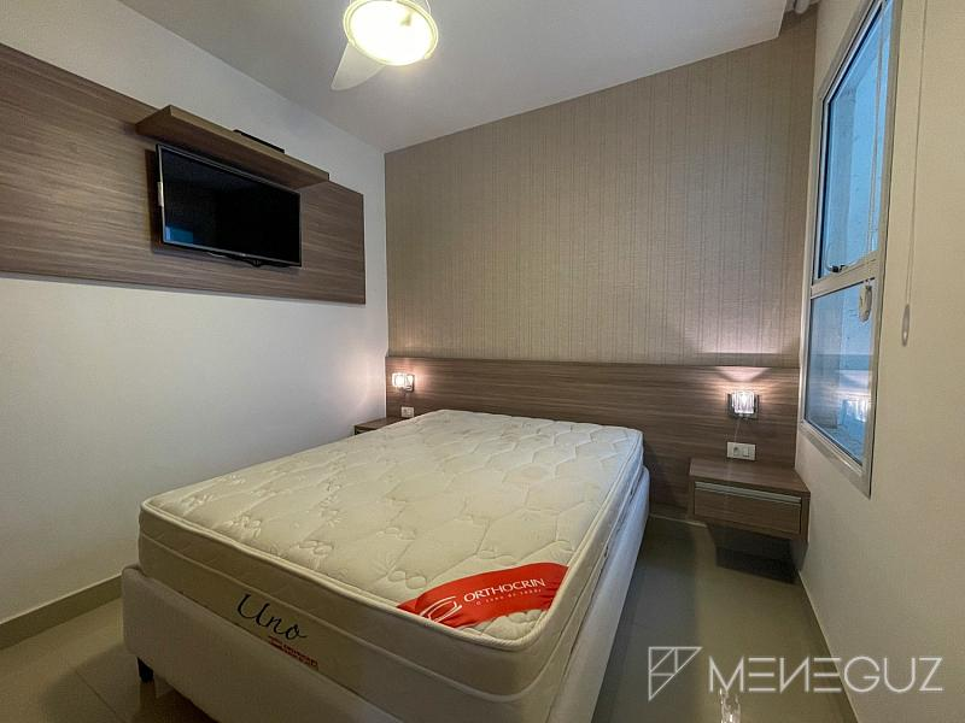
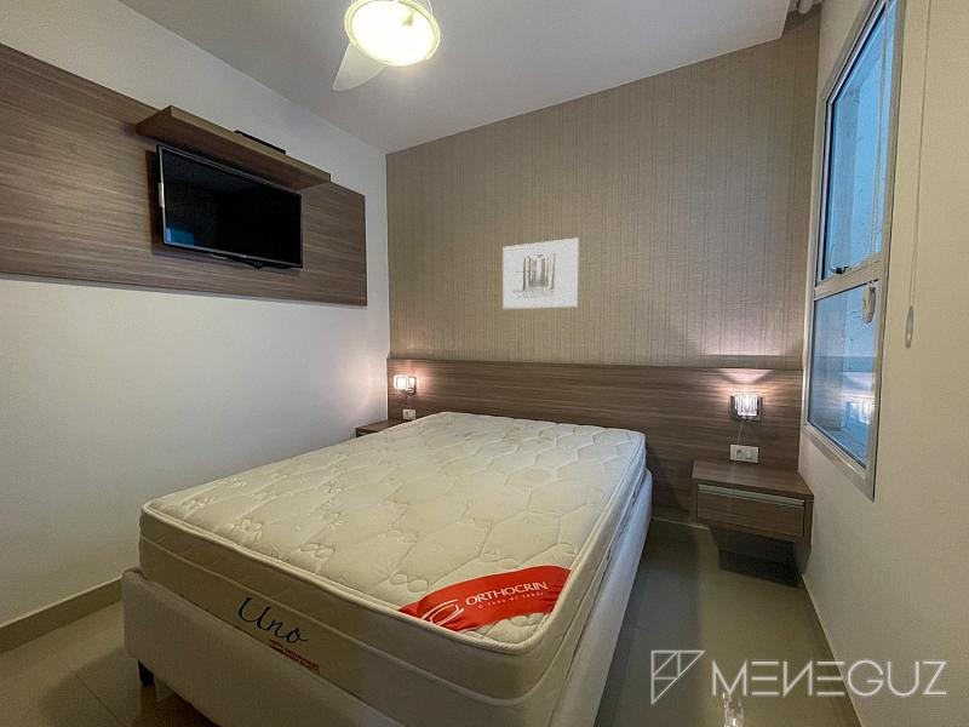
+ wall art (538, 275)
